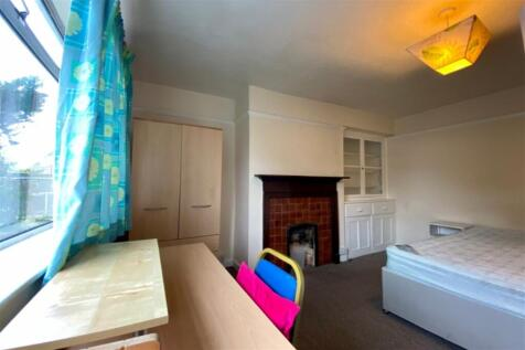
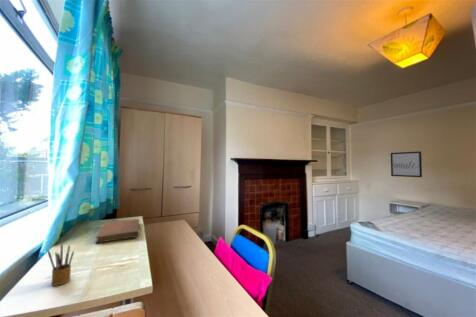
+ notebook (120, 228)
+ wall art (405, 164)
+ pencil box (61, 263)
